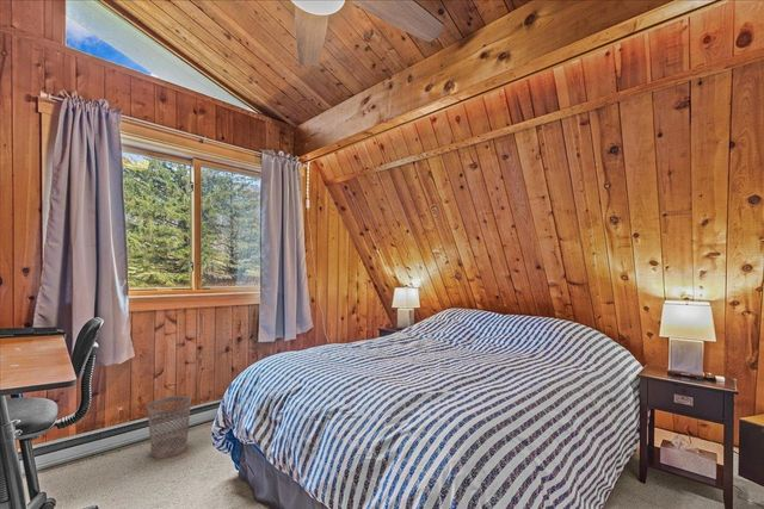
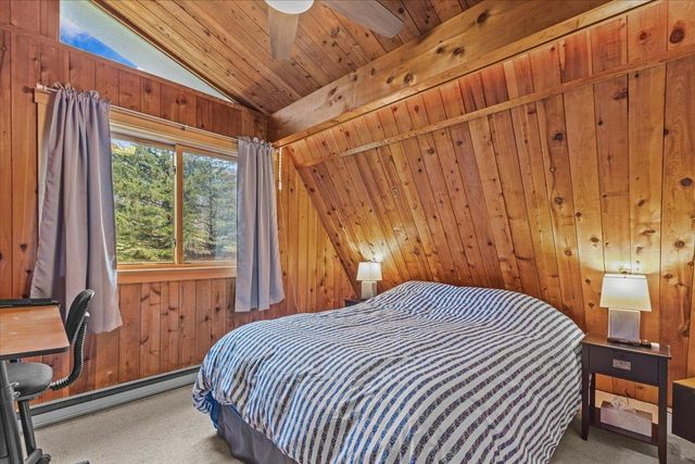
- wastebasket (168, 426)
